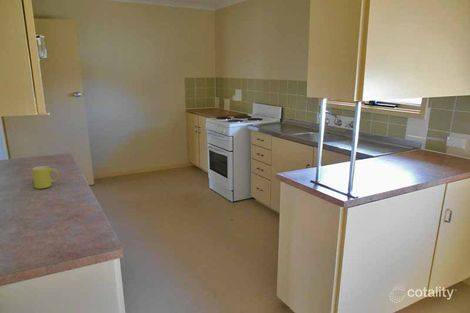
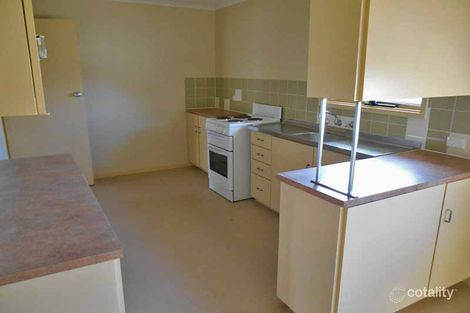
- mug (46, 176)
